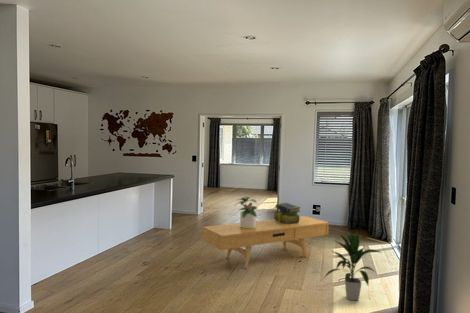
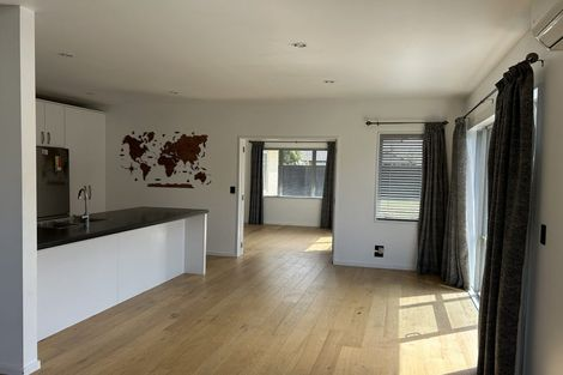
- potted plant (246, 210)
- tv console (268, 240)
- indoor plant (351, 264)
- stack of books (287, 212)
